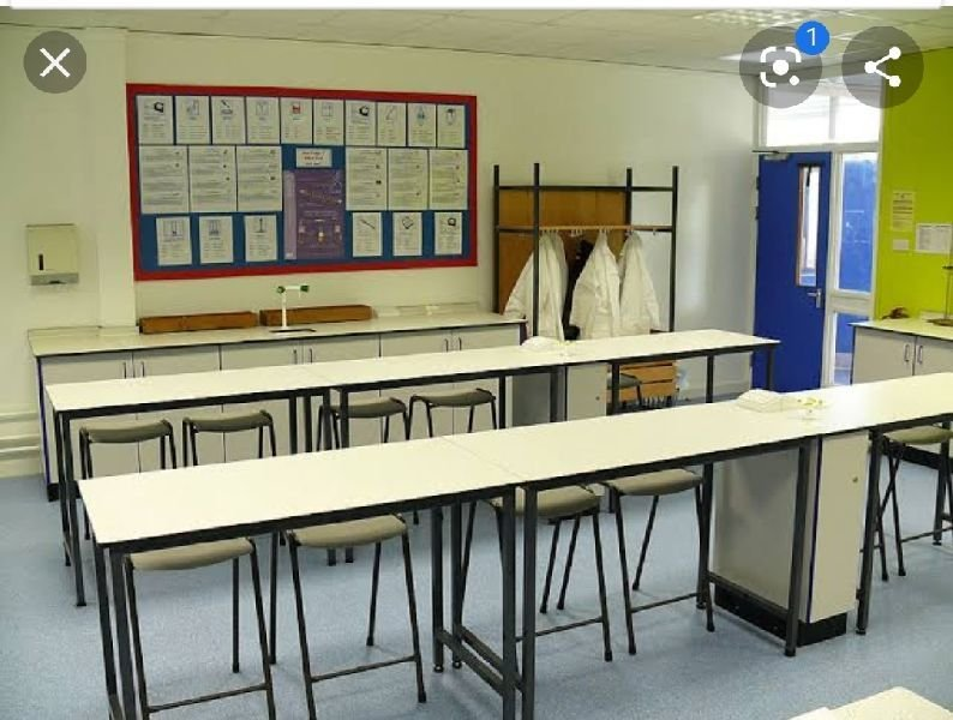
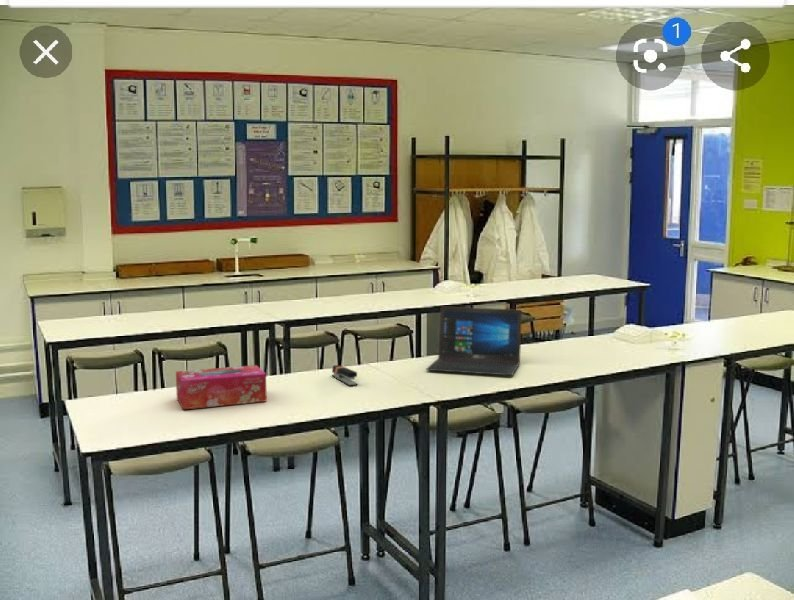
+ stapler (344, 374)
+ laptop (474, 340)
+ tissue box (221, 386)
